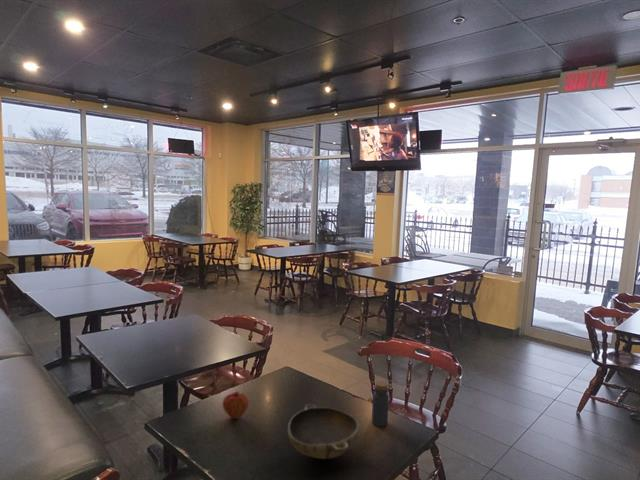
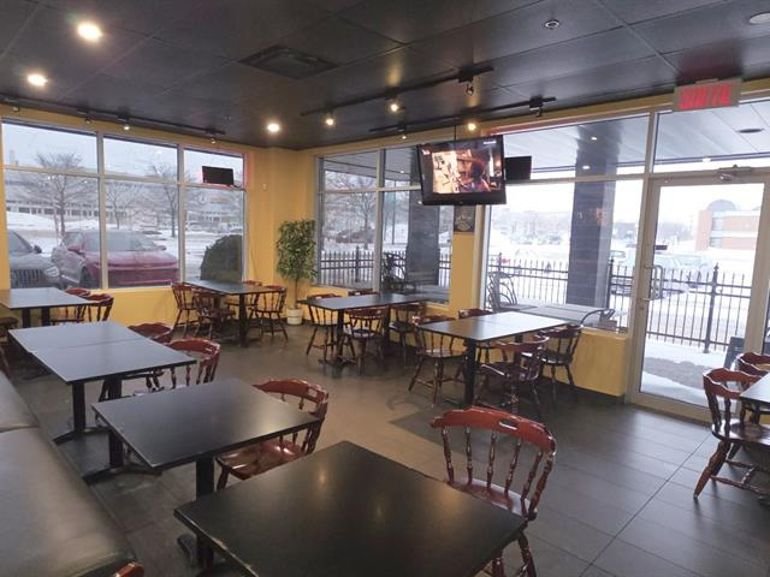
- bowl (323, 437)
- bottle (380, 402)
- fruit (235, 404)
